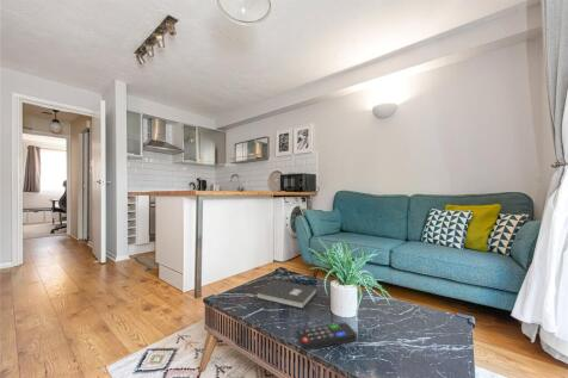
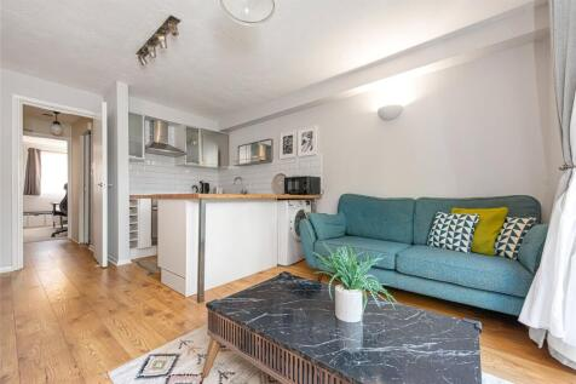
- book (286, 292)
- remote control (326, 334)
